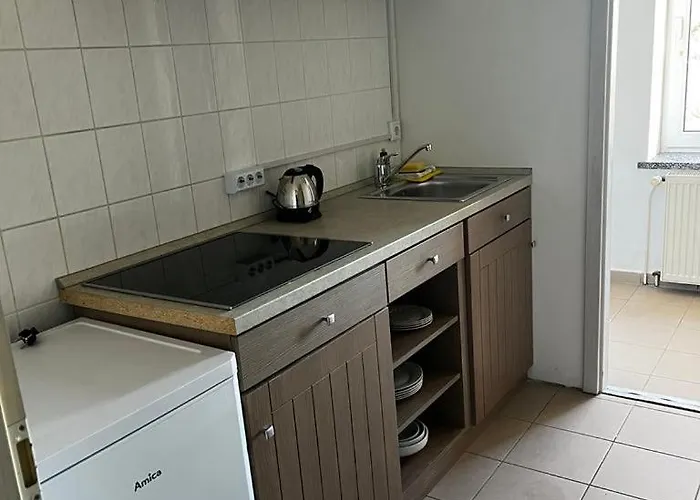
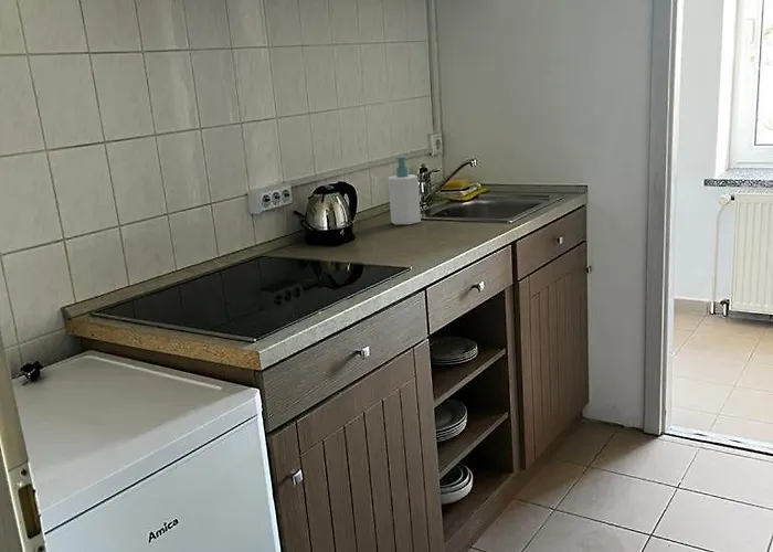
+ soap bottle (403, 189)
